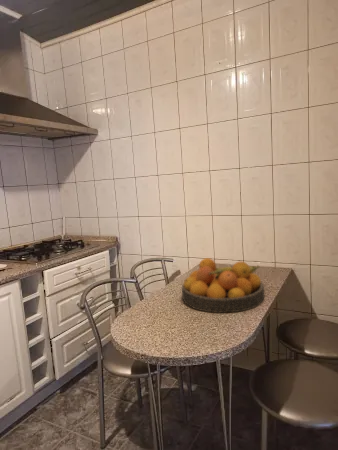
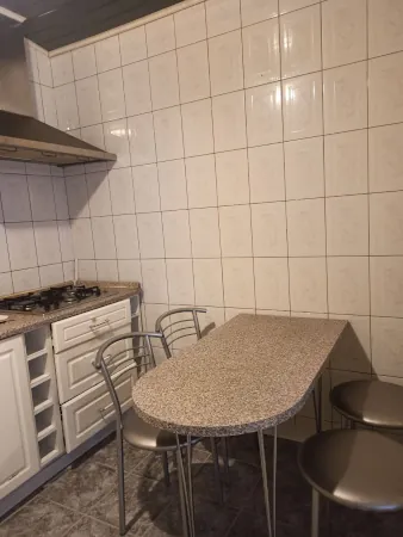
- fruit bowl (221, 279)
